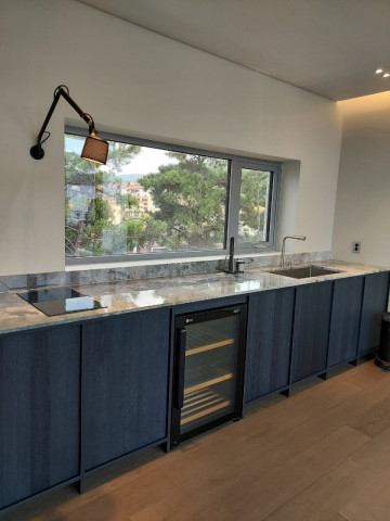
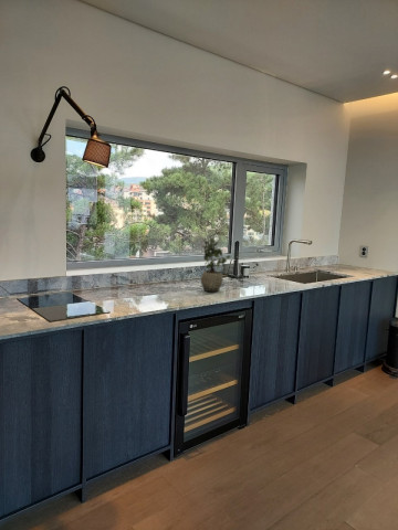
+ potted plant (214, 266)
